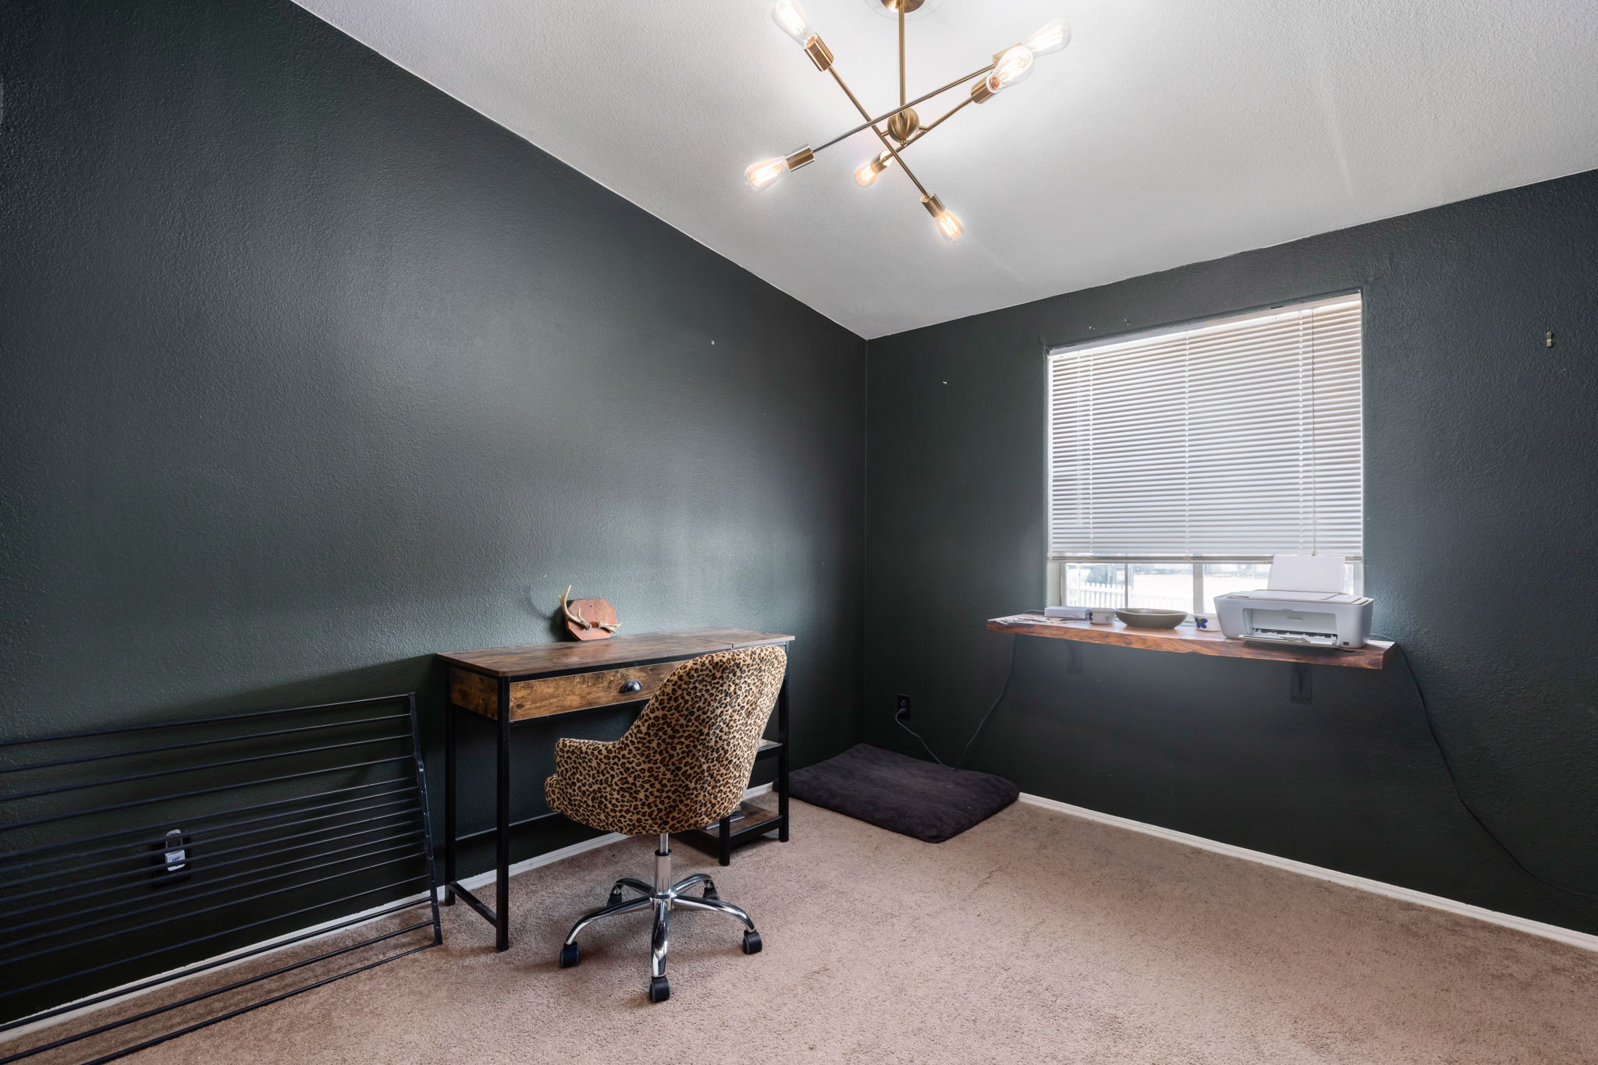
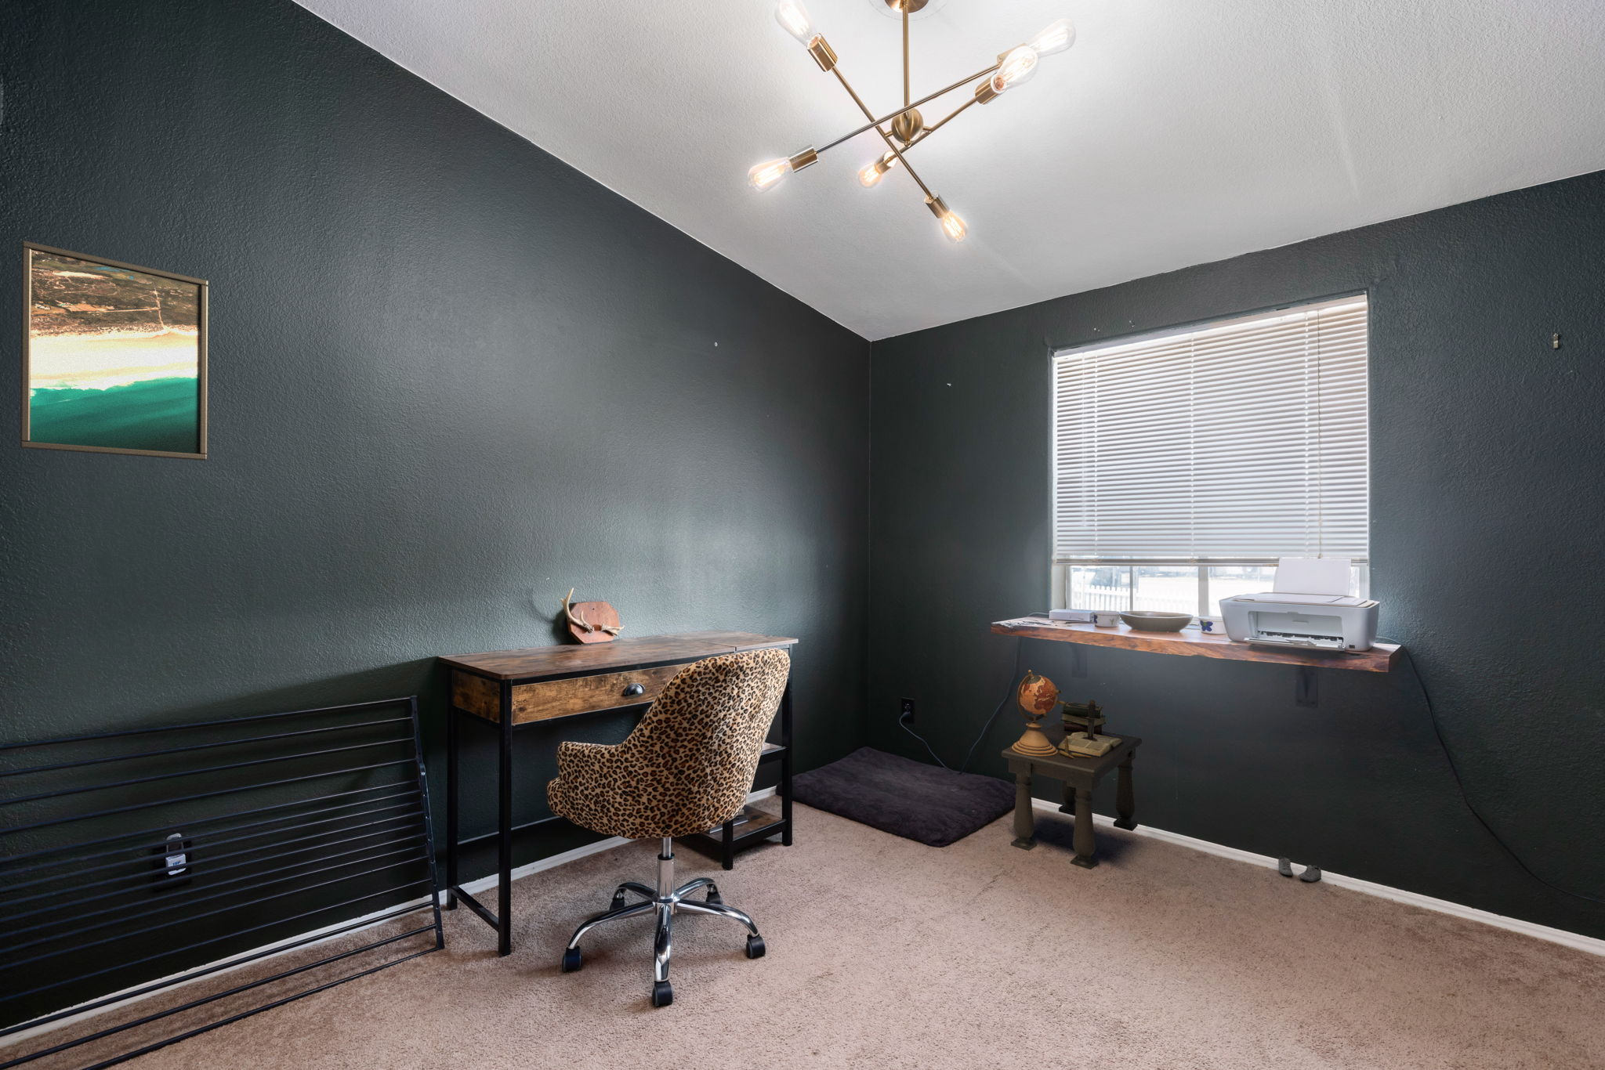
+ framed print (119, 358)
+ sneaker (1300, 873)
+ side table (1076, 750)
